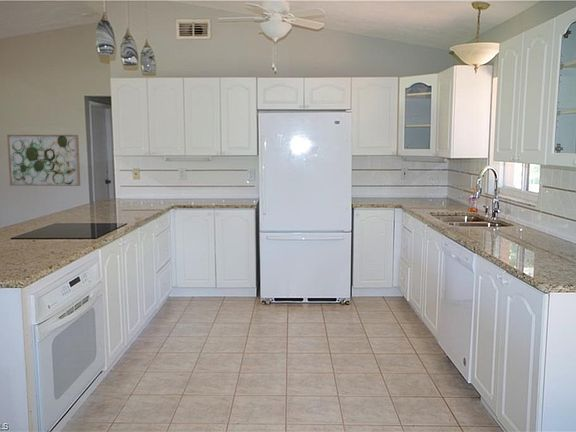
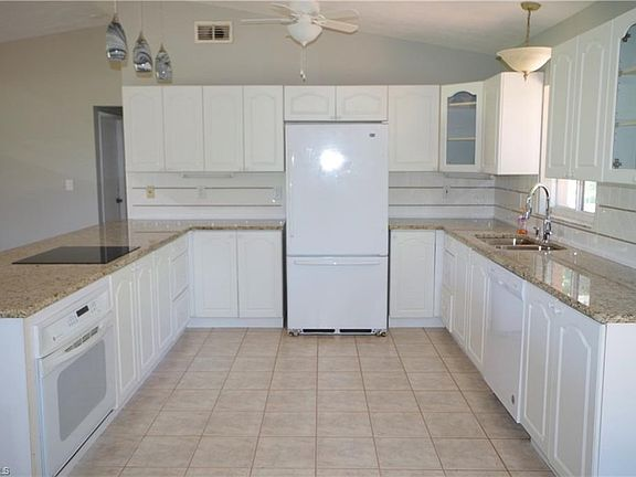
- wall art (43, 160)
